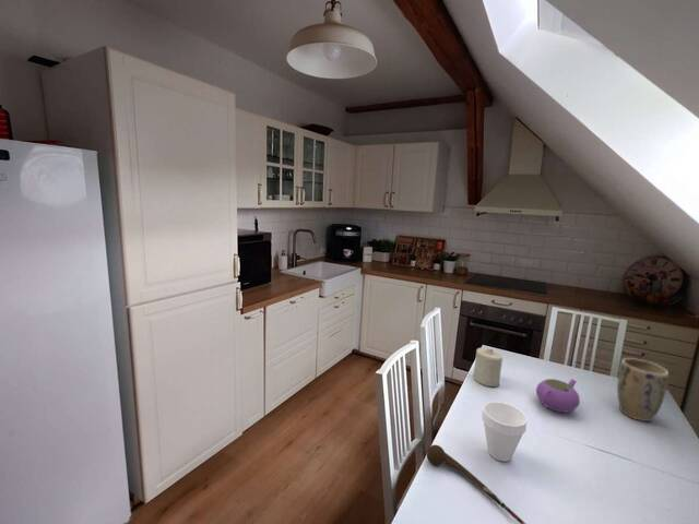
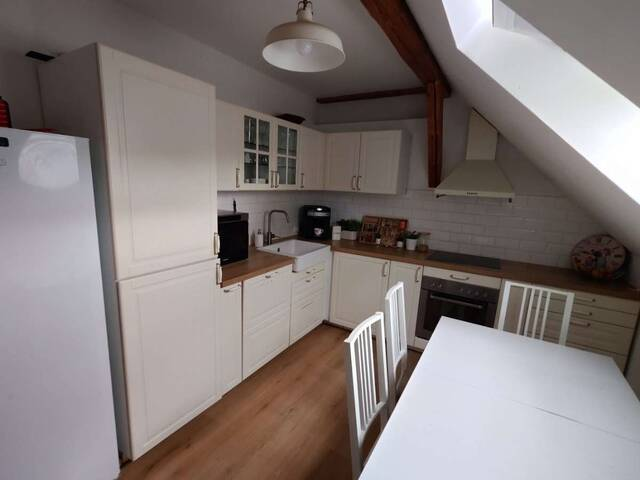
- teapot (558, 395)
- plant pot (639, 390)
- cup (501, 433)
- spoon (471, 479)
- candle (487, 364)
